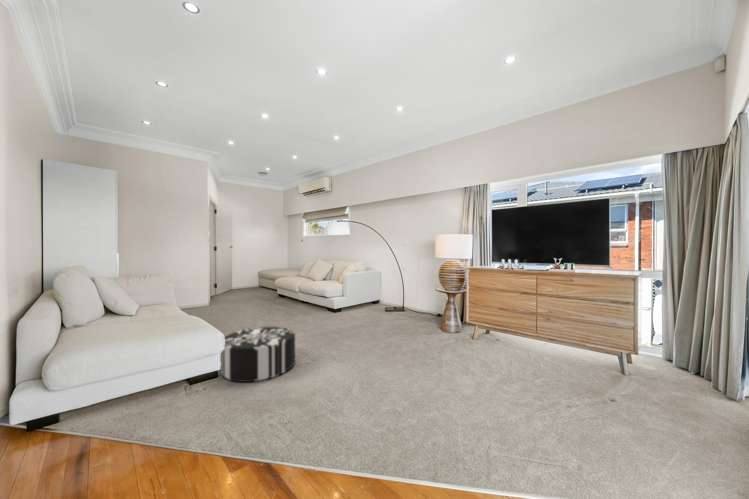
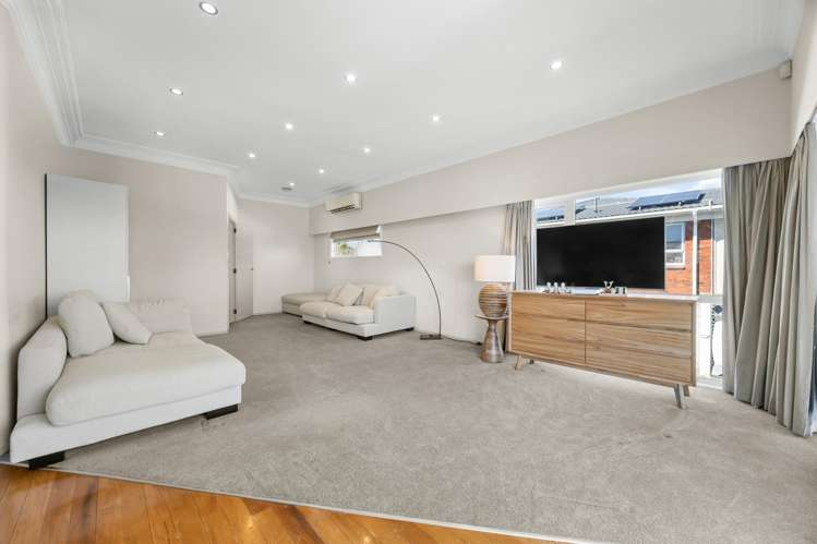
- pouf (259, 351)
